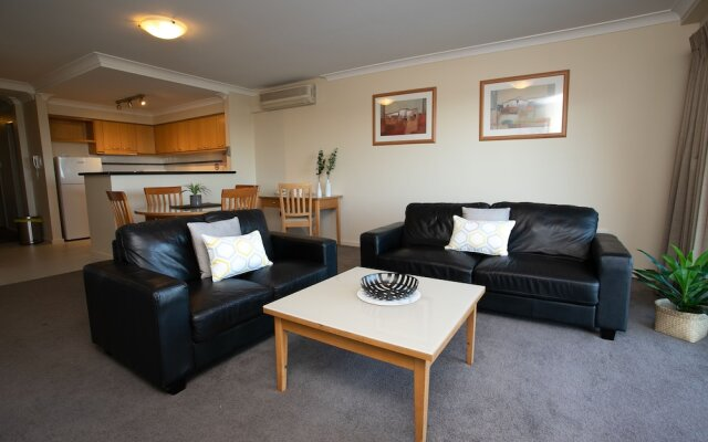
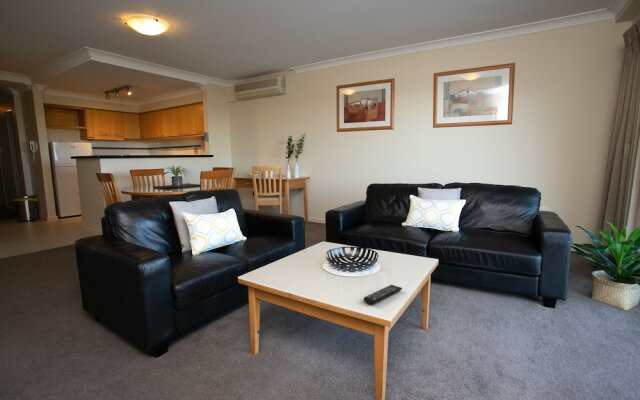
+ remote control (383, 294)
